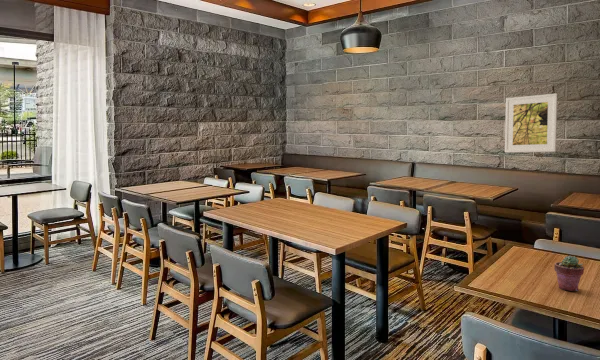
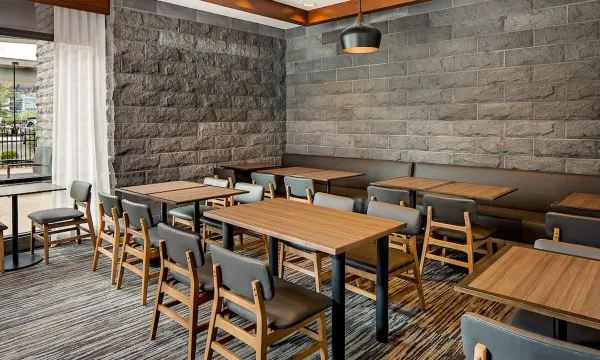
- potted succulent (568, 272)
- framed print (530, 124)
